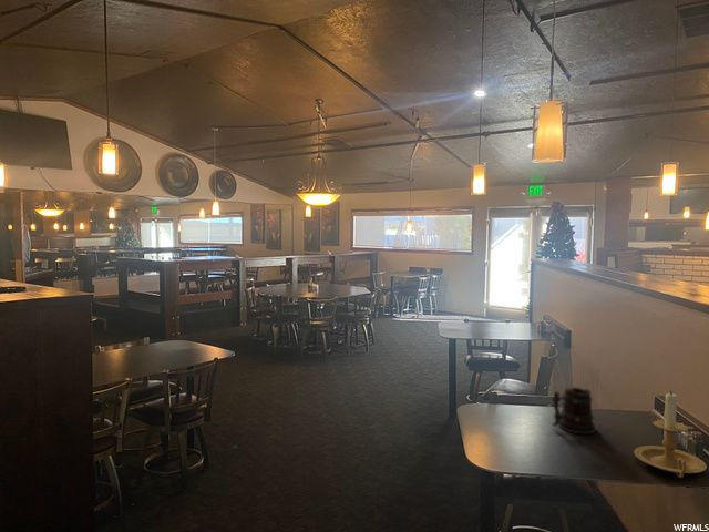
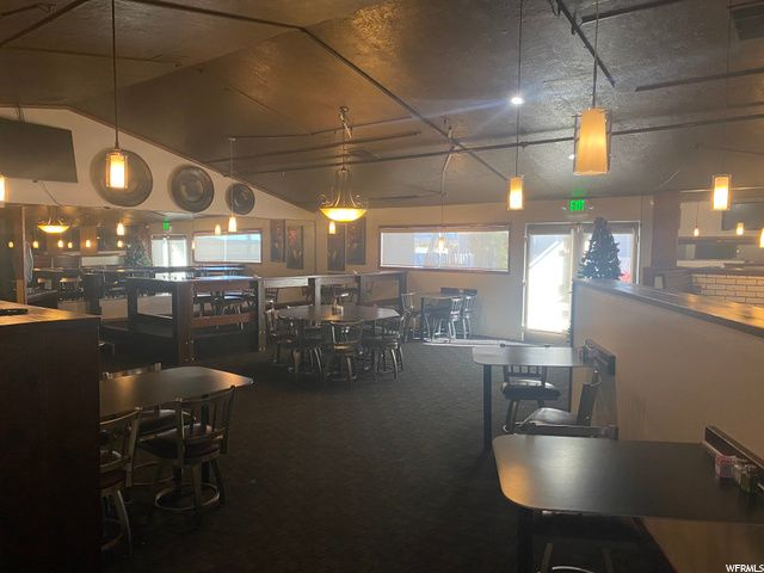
- candle holder (669, 428)
- beer mug (573, 408)
